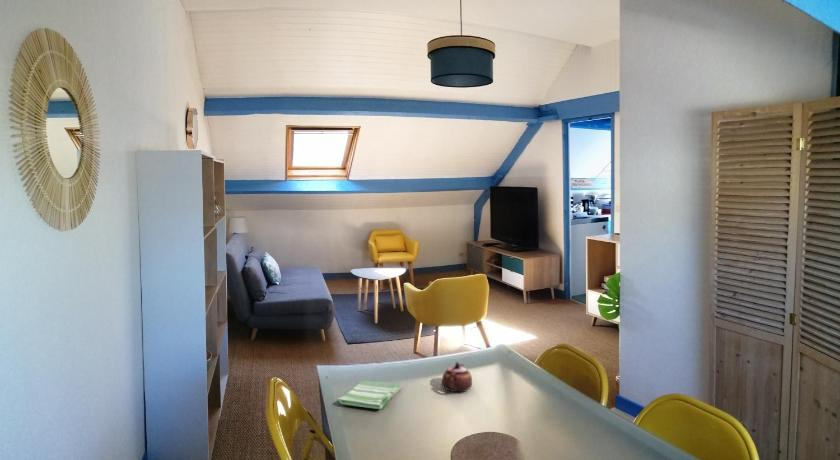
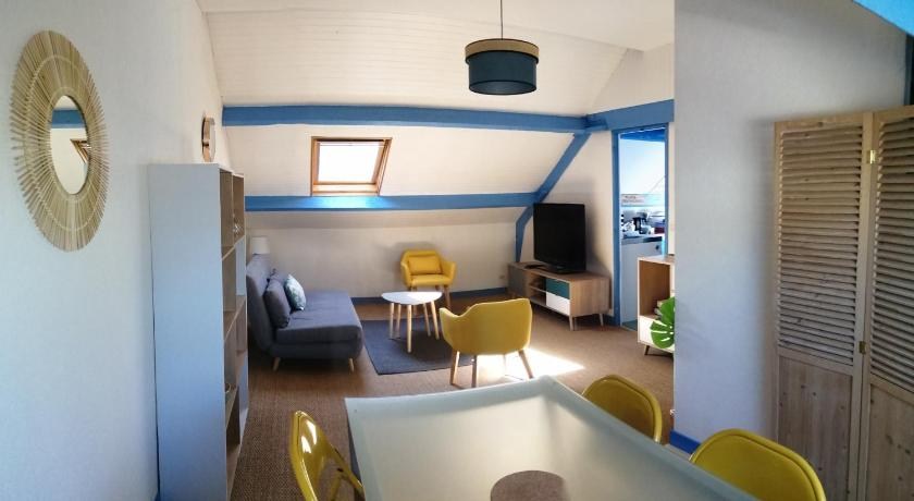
- teapot (456, 375)
- dish towel (370, 393)
